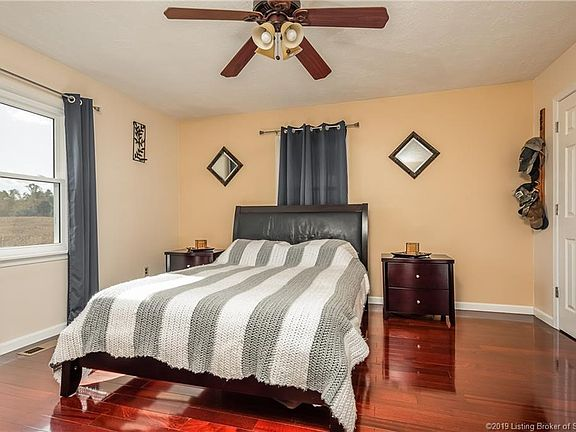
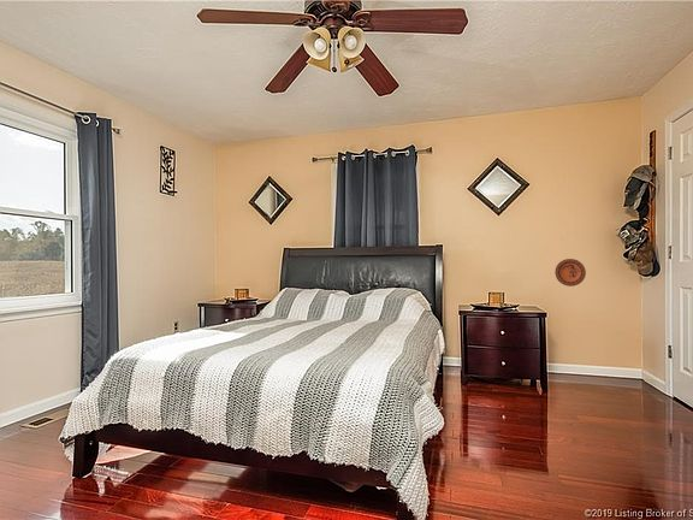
+ decorative plate (569, 272)
